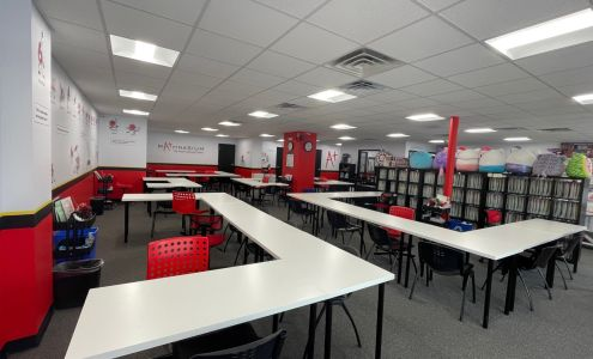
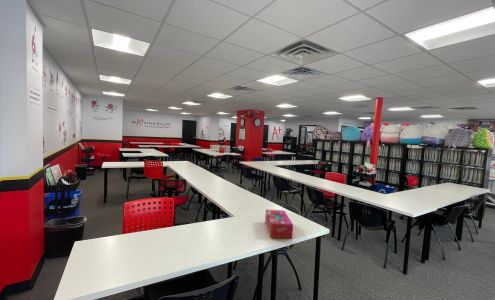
+ tissue box (277, 222)
